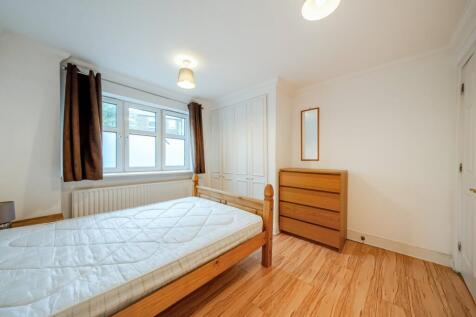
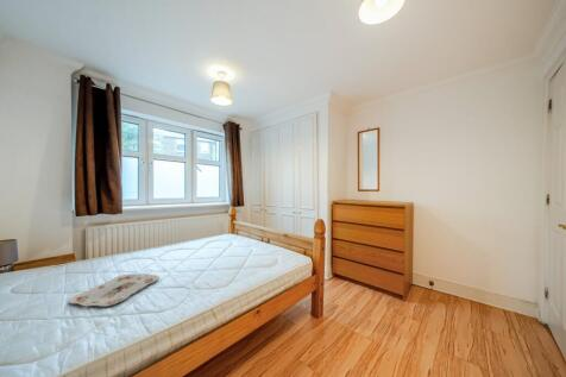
+ serving tray (119, 288)
